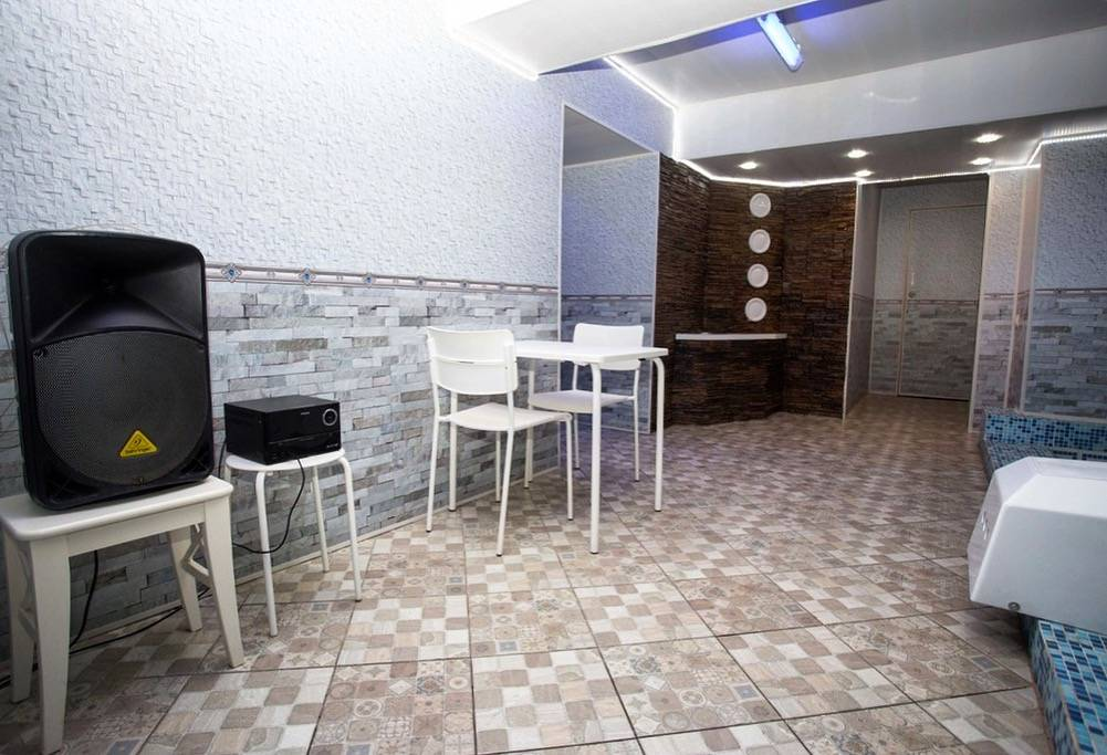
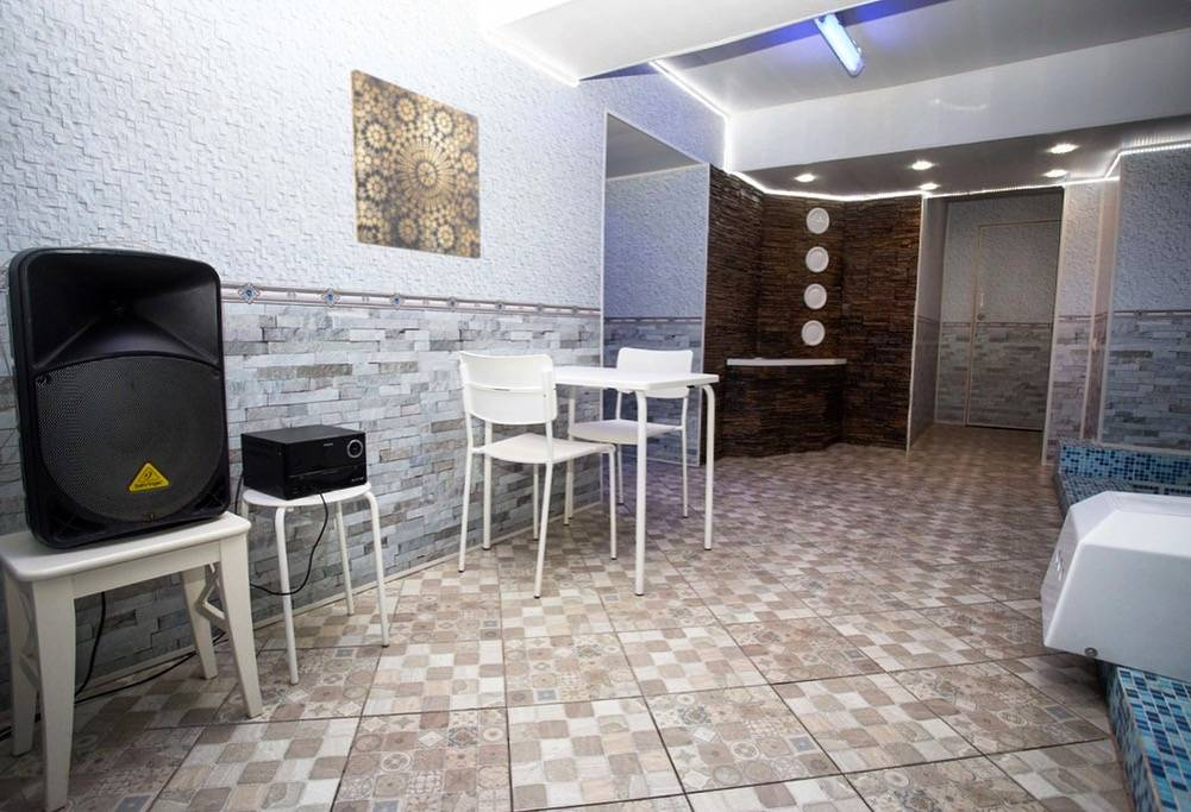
+ wall art (421, 175)
